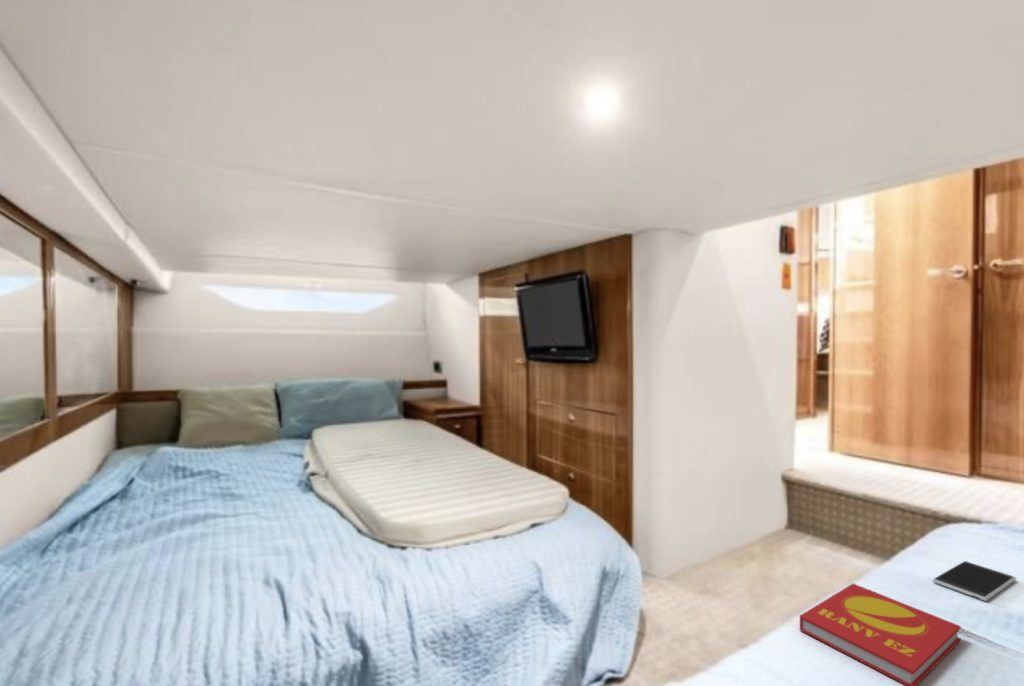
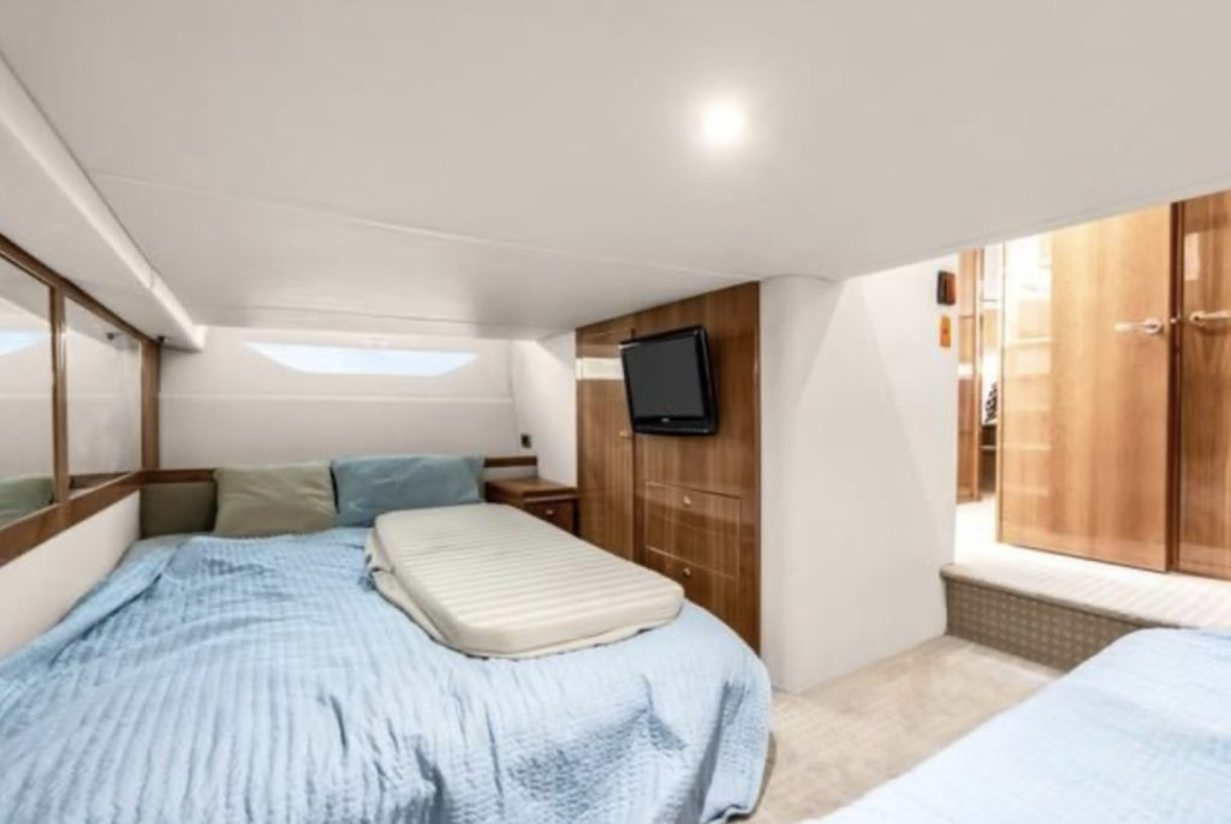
- book (878, 628)
- tablet (974, 579)
